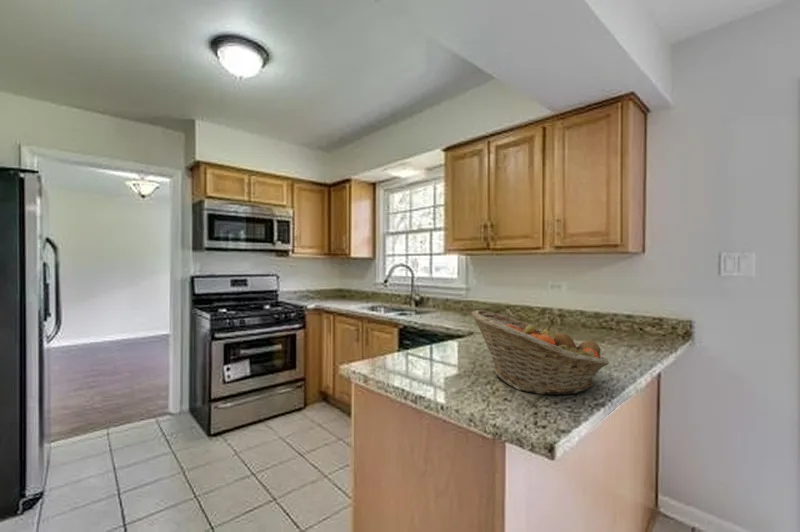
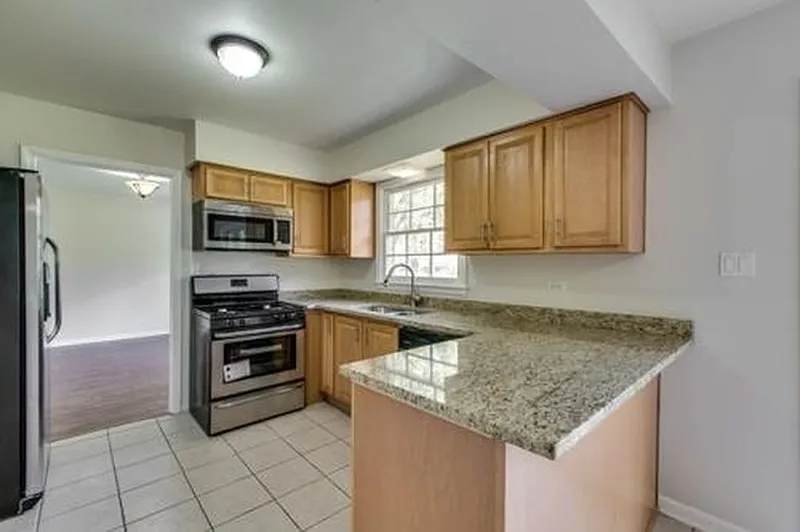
- fruit basket (533, 345)
